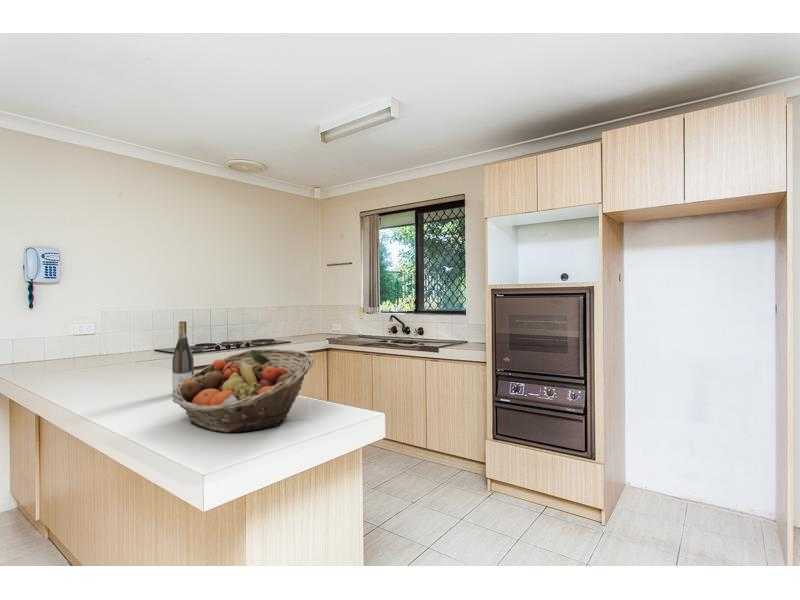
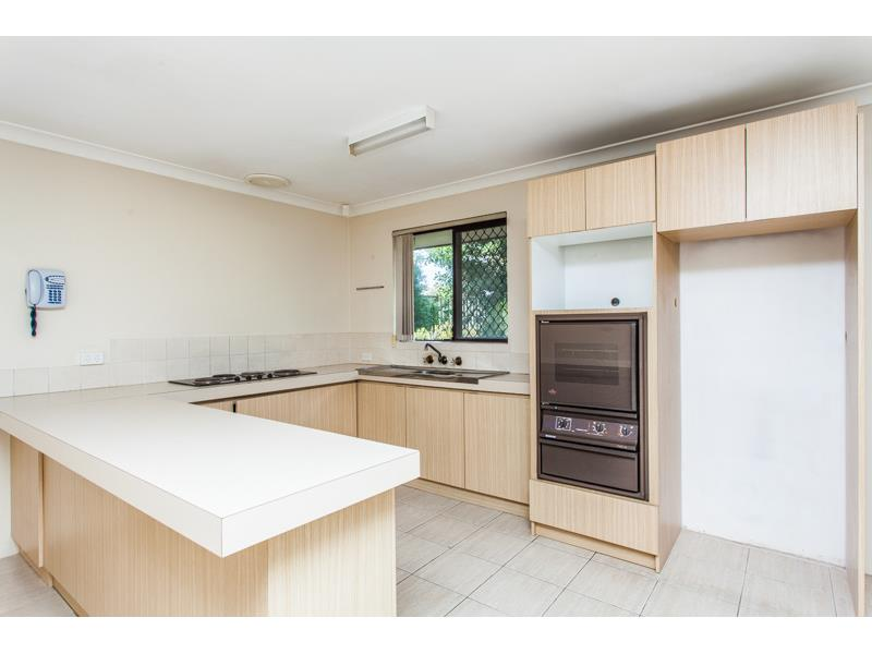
- wine bottle (183, 357)
- fruit basket (245, 386)
